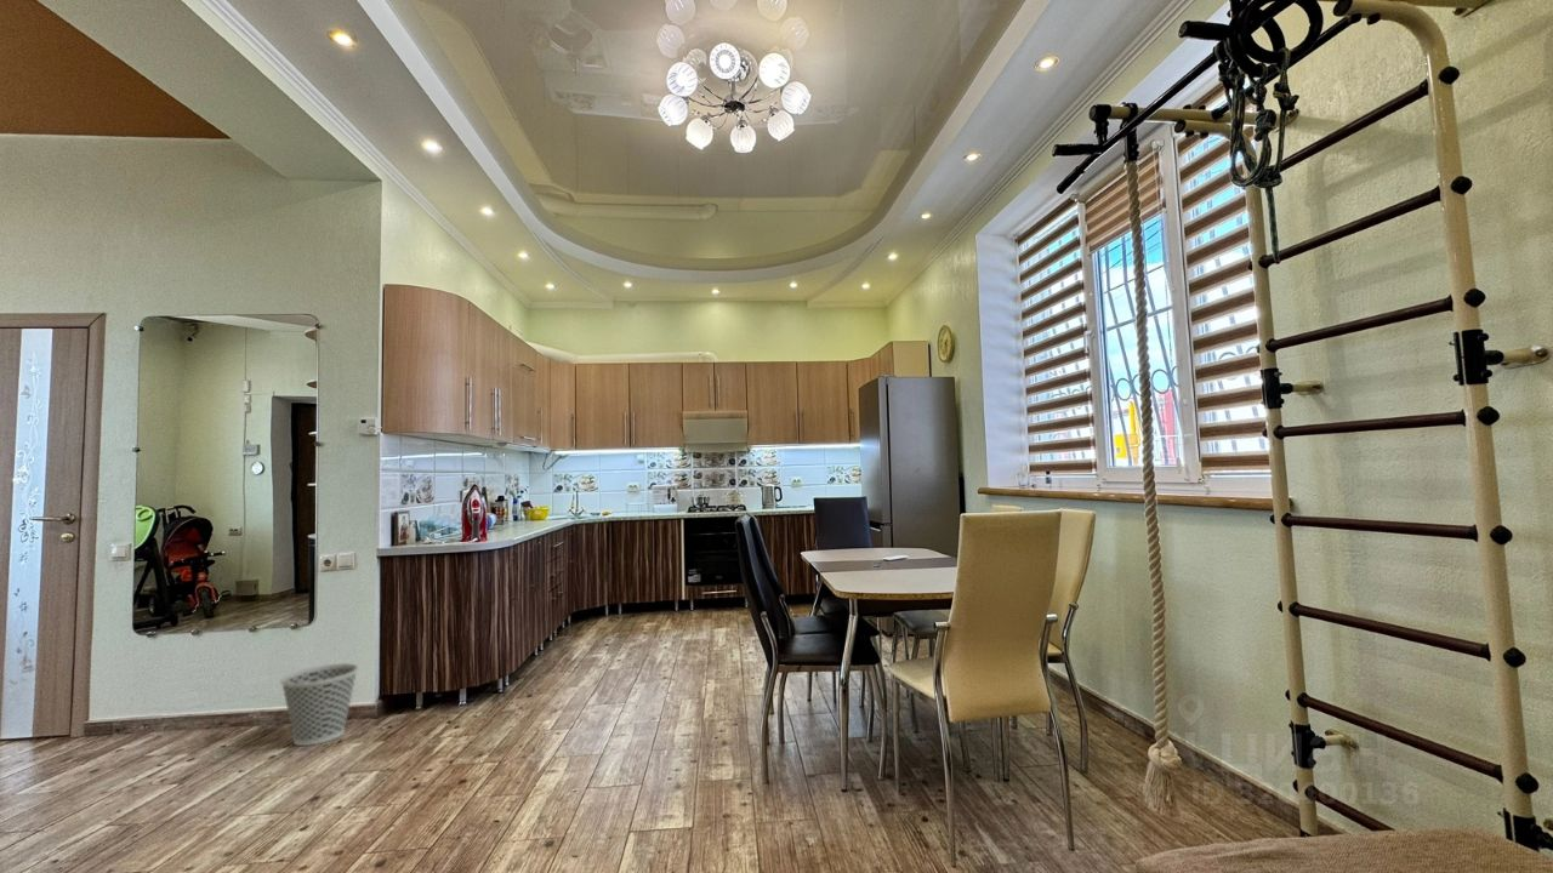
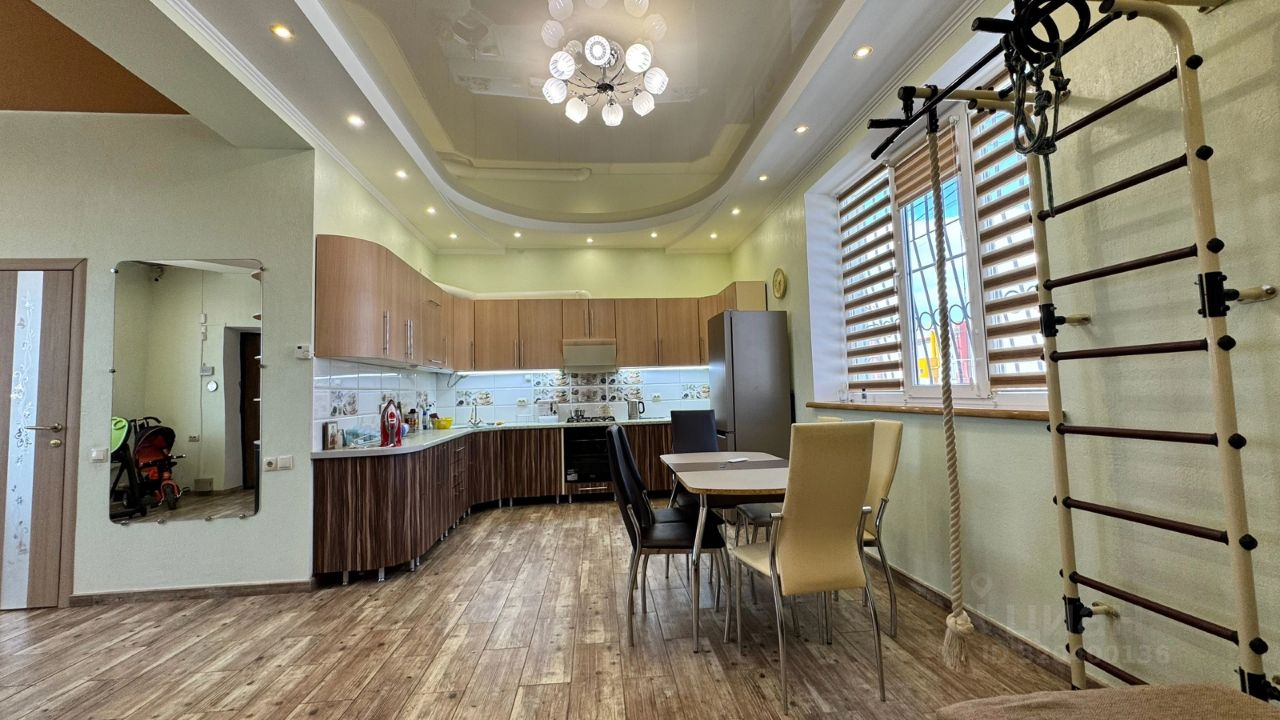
- wastebasket (319, 704)
